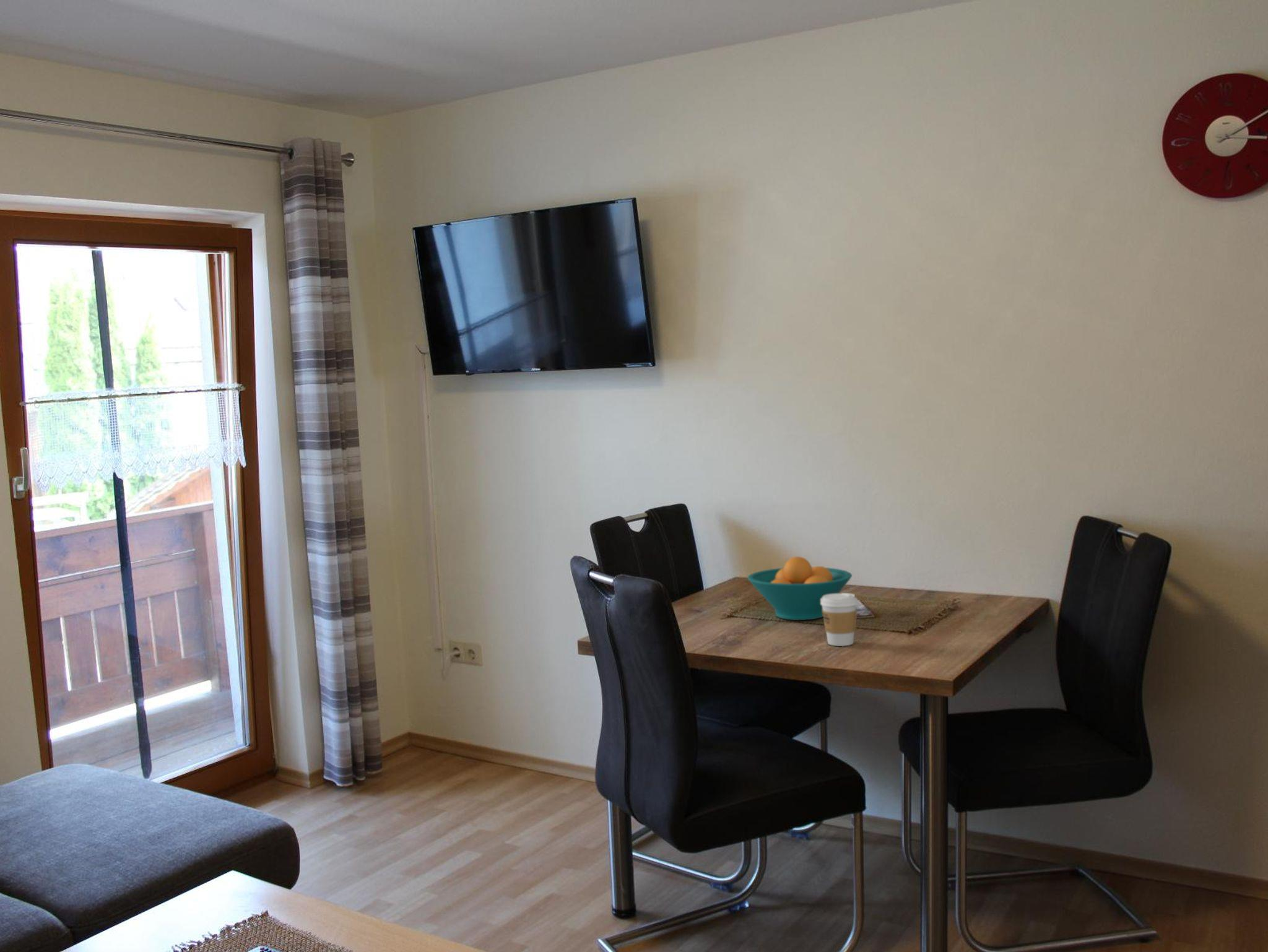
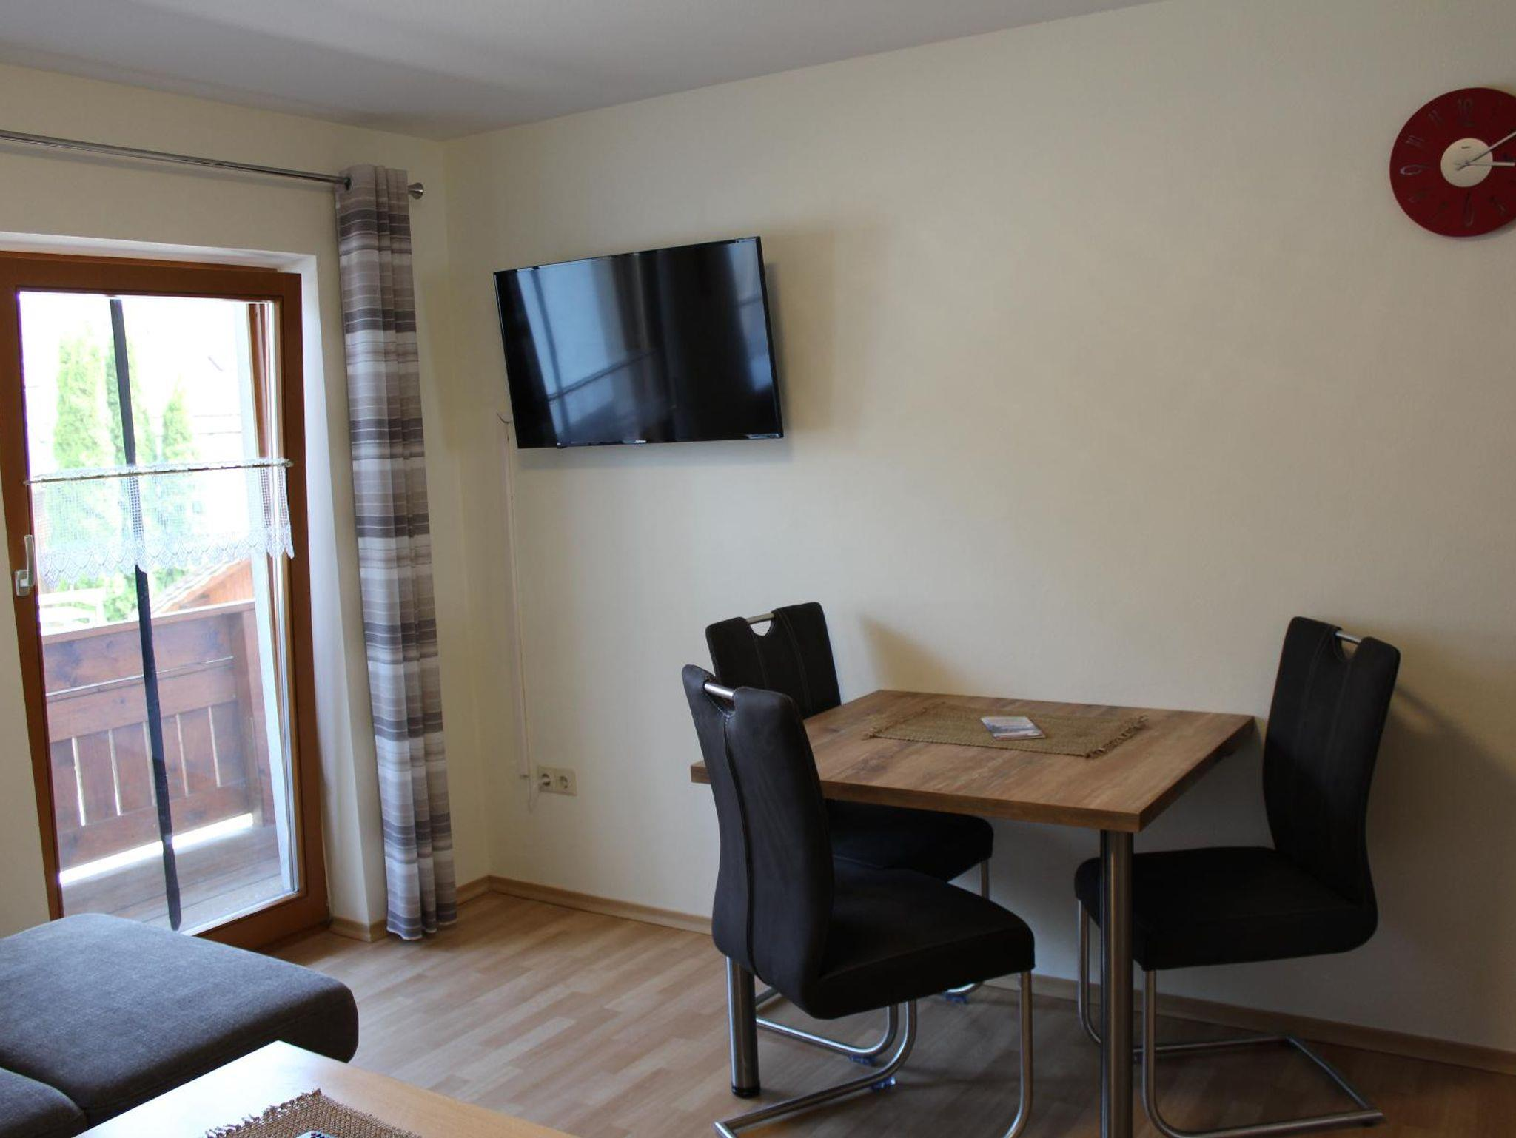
- coffee cup (840, 618)
- fruit bowl (799, 586)
